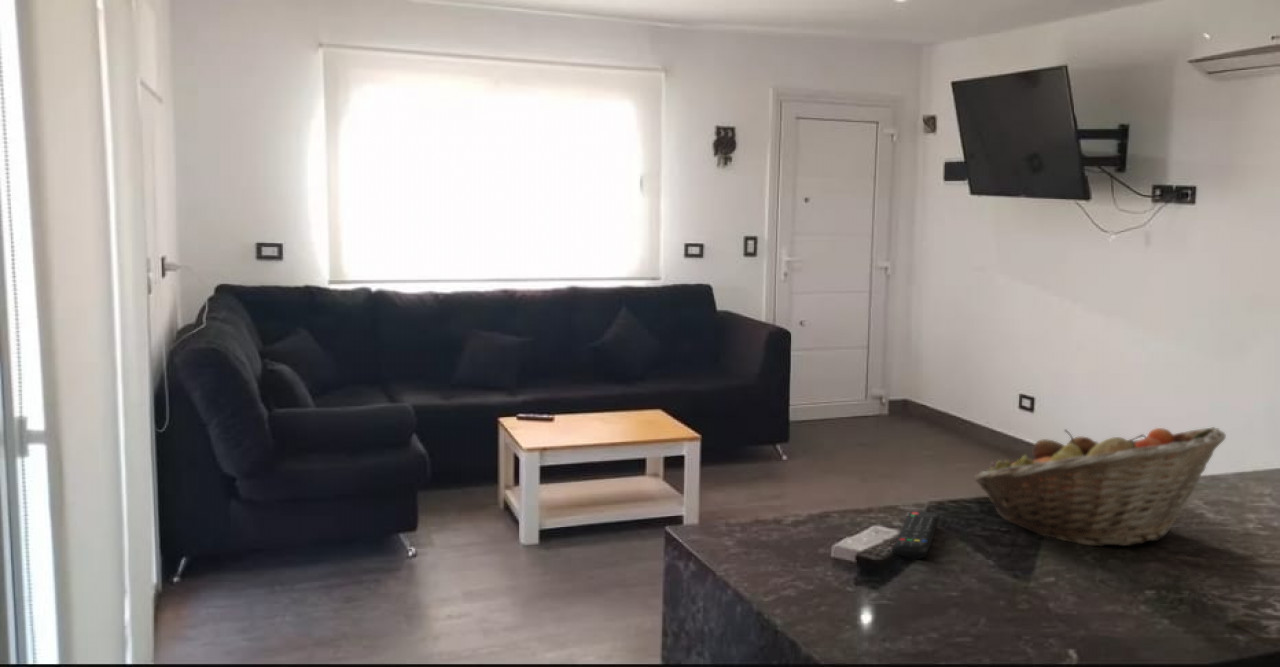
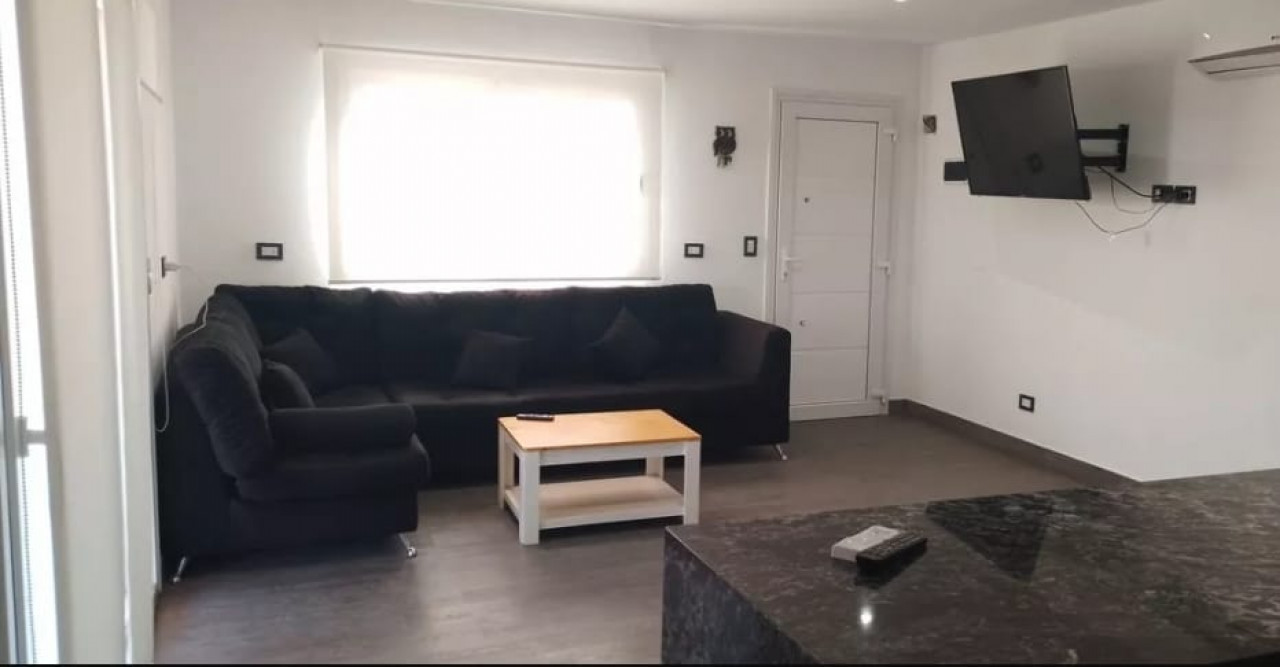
- fruit basket (1097, 474)
- remote control (917, 533)
